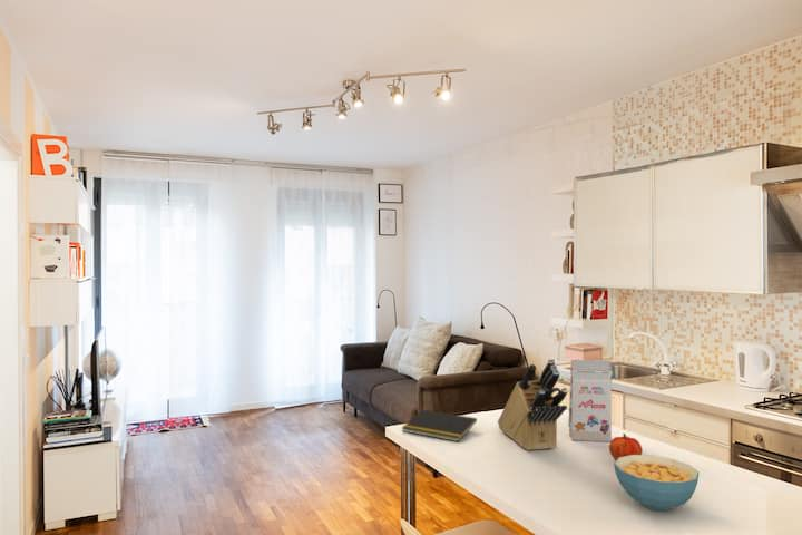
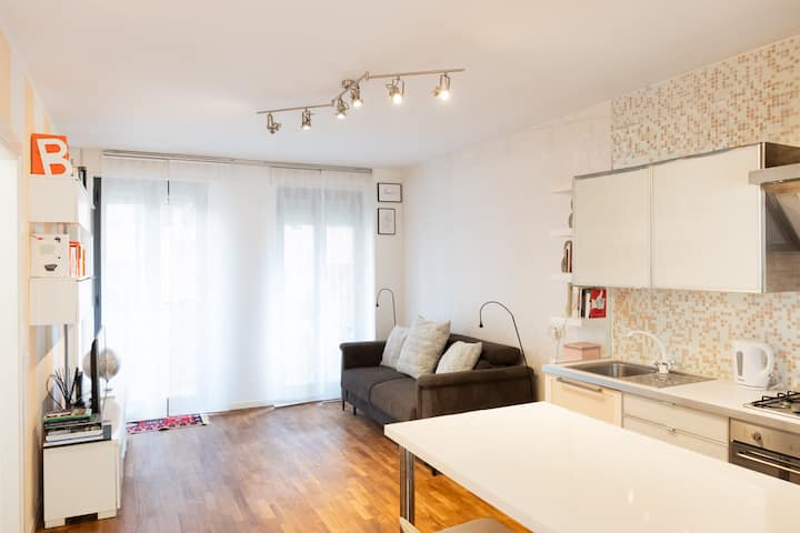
- cereal bowl (655, 486)
- notepad (439, 424)
- knife block (530, 398)
- fruit (625, 449)
- gift box (589, 398)
